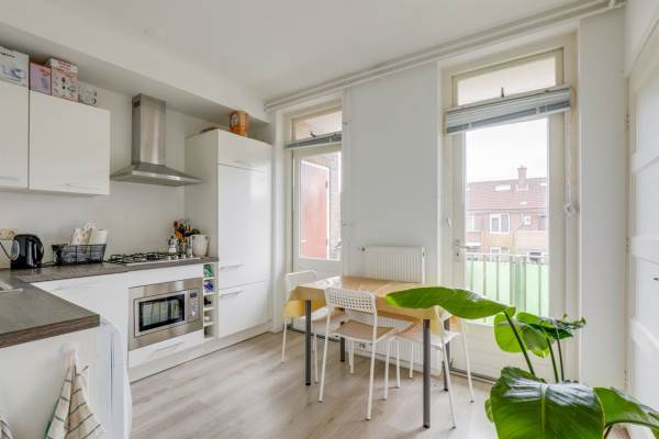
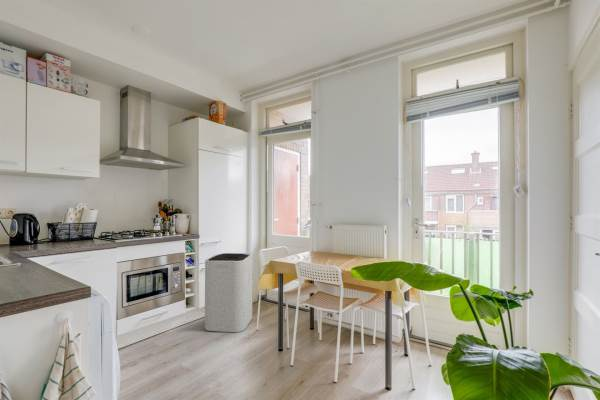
+ trash can (229, 289)
